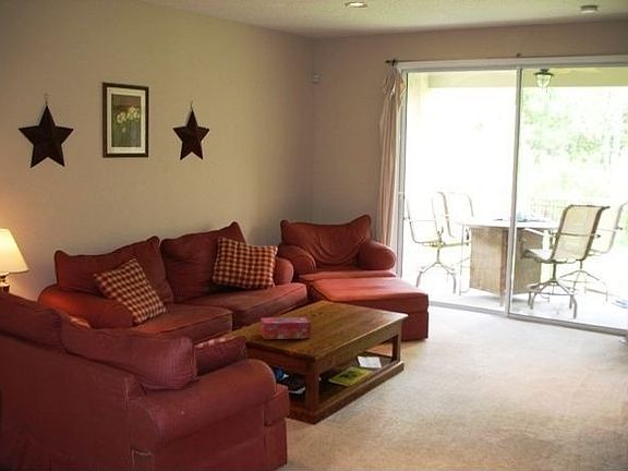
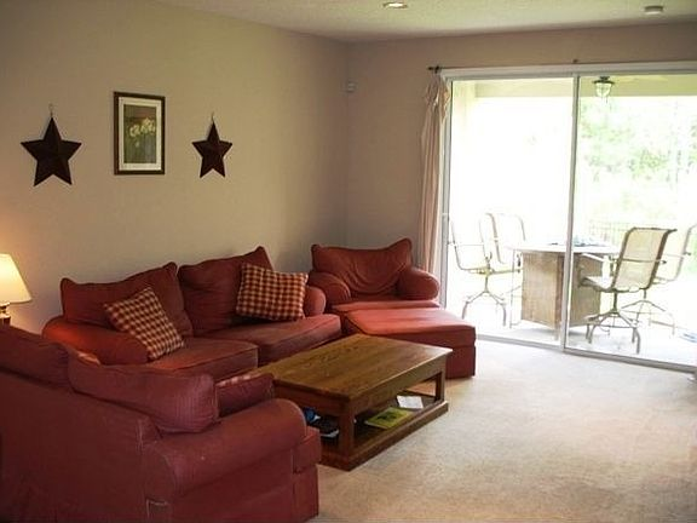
- tissue box (285, 327)
